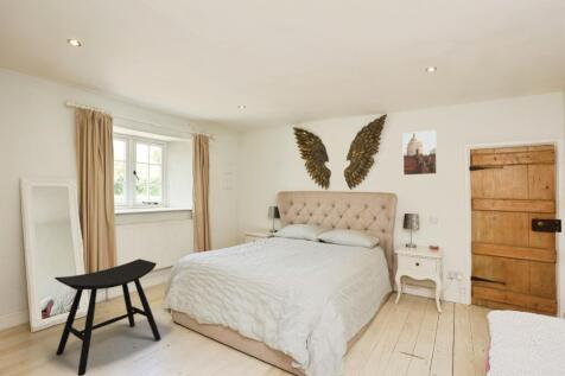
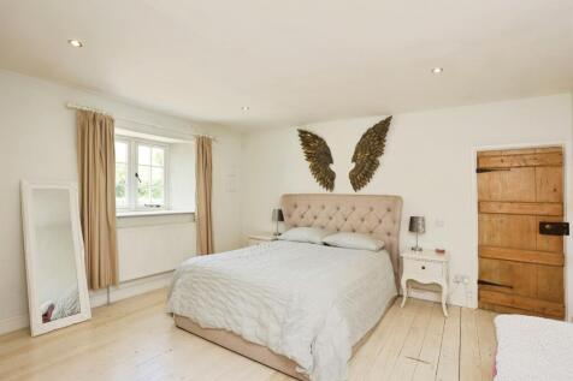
- stool (113, 318)
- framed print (419, 153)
